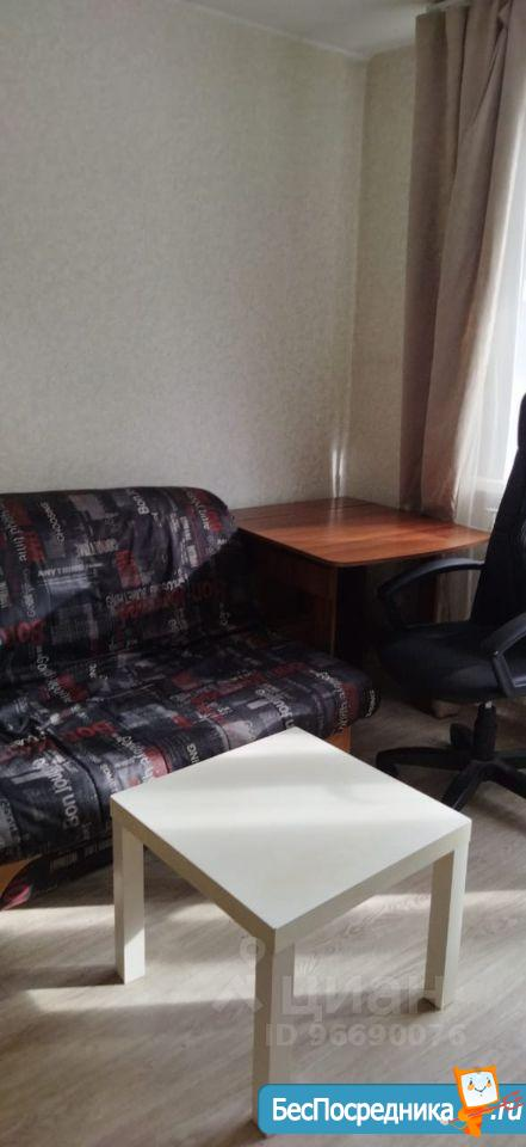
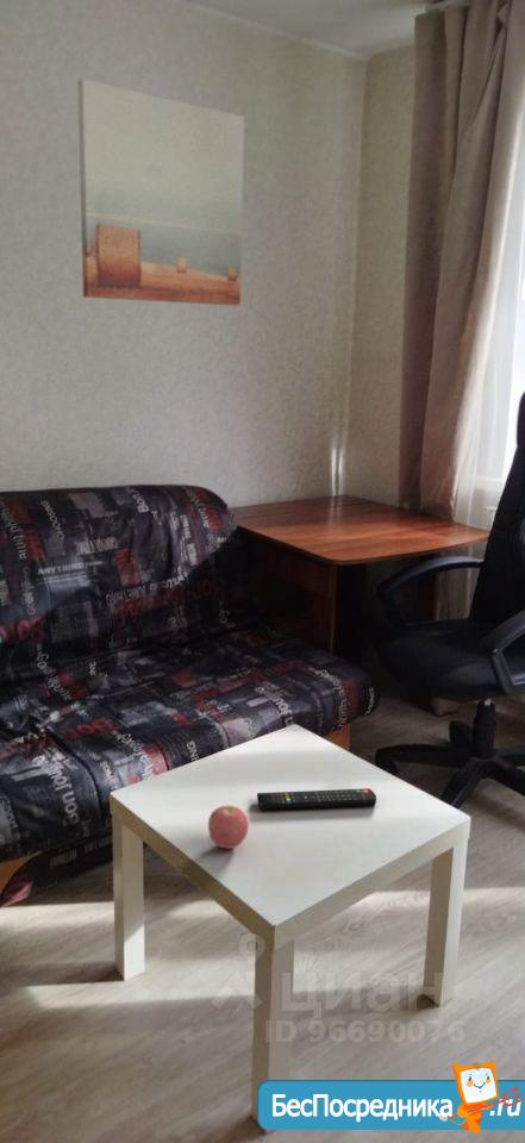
+ wall art (165, 204)
+ apple (227, 825)
+ remote control (317, 799)
